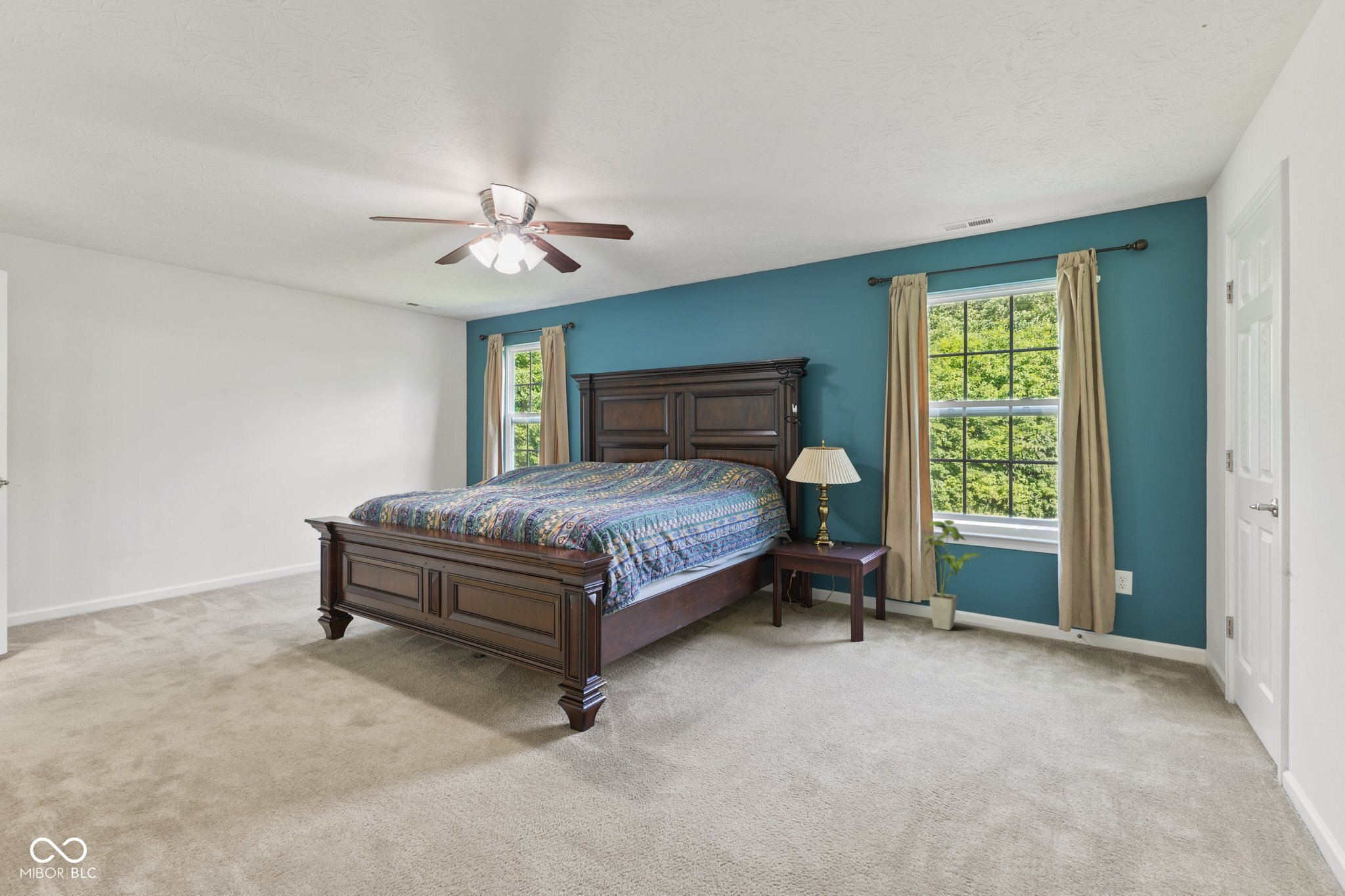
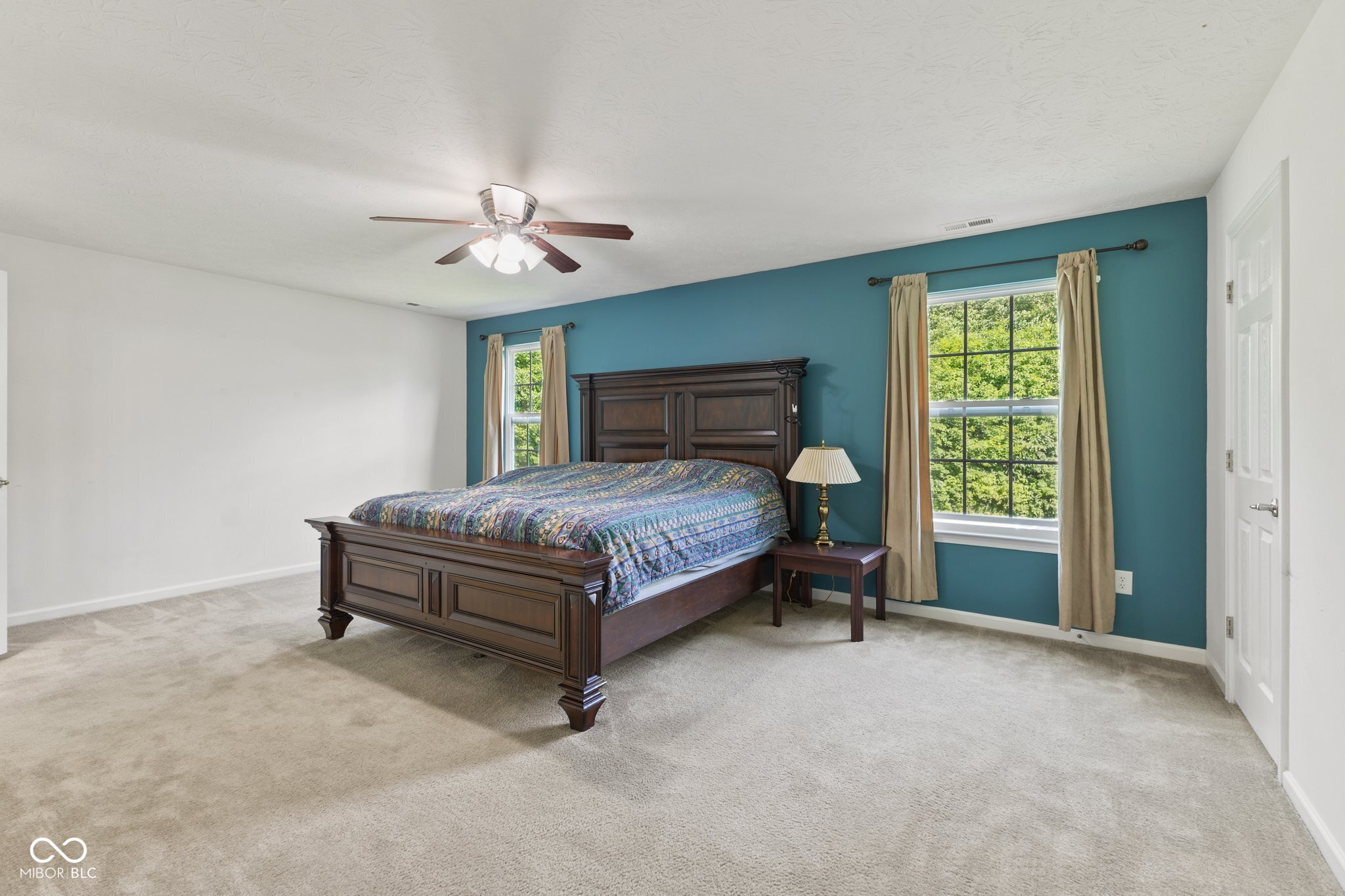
- house plant (950, 574)
